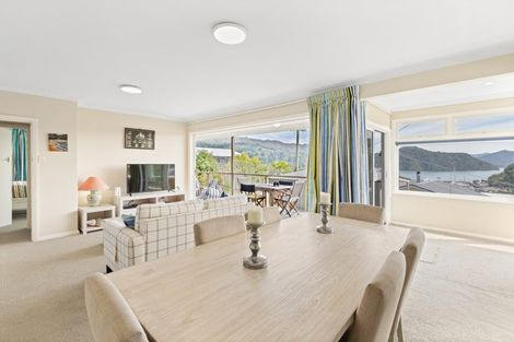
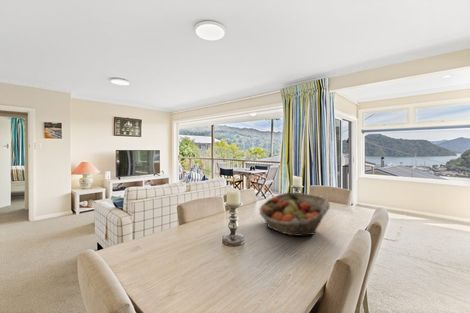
+ fruit basket (292, 211)
